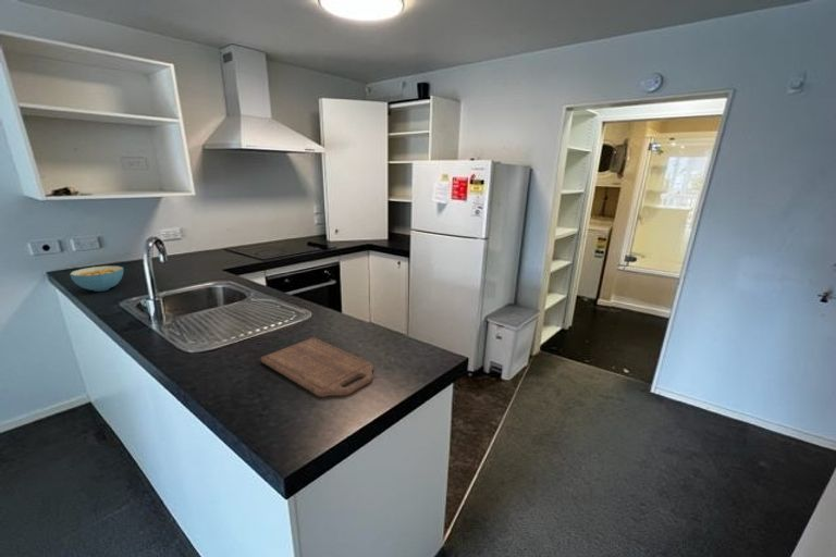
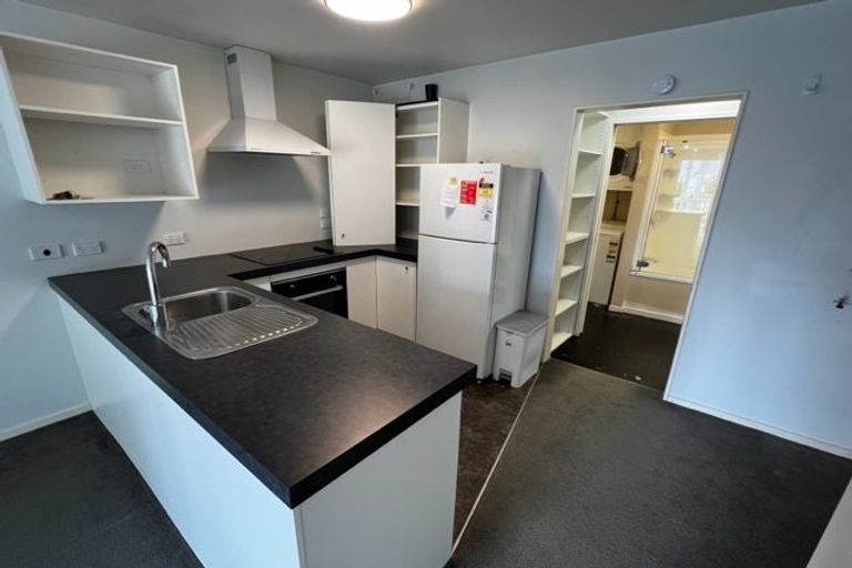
- cutting board (321, 366)
- cereal bowl (99, 280)
